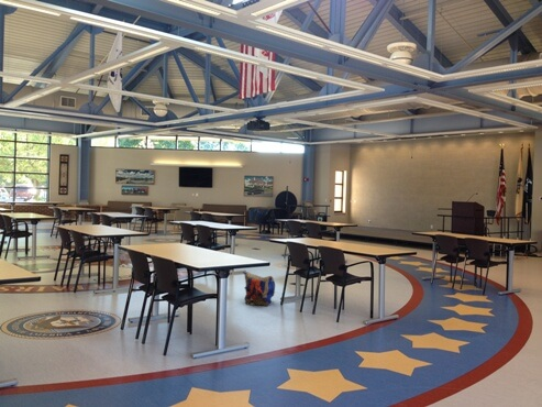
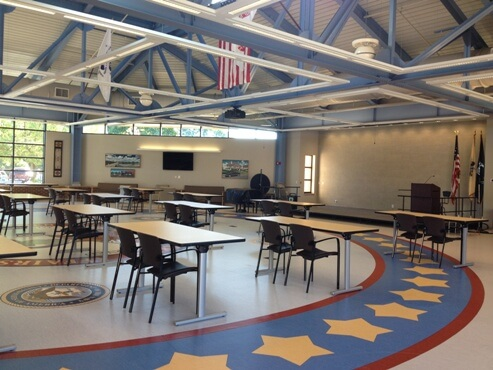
- backpack (258, 287)
